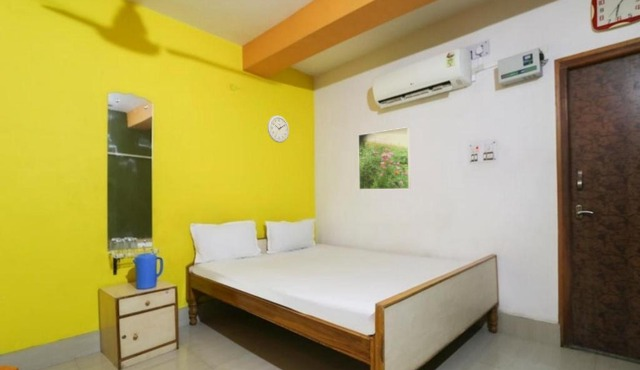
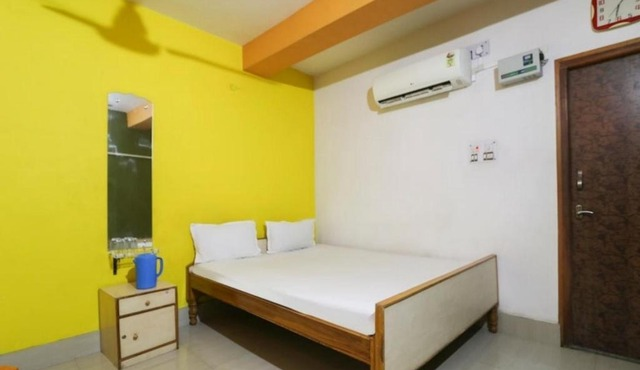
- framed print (382, 160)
- wall clock (278, 128)
